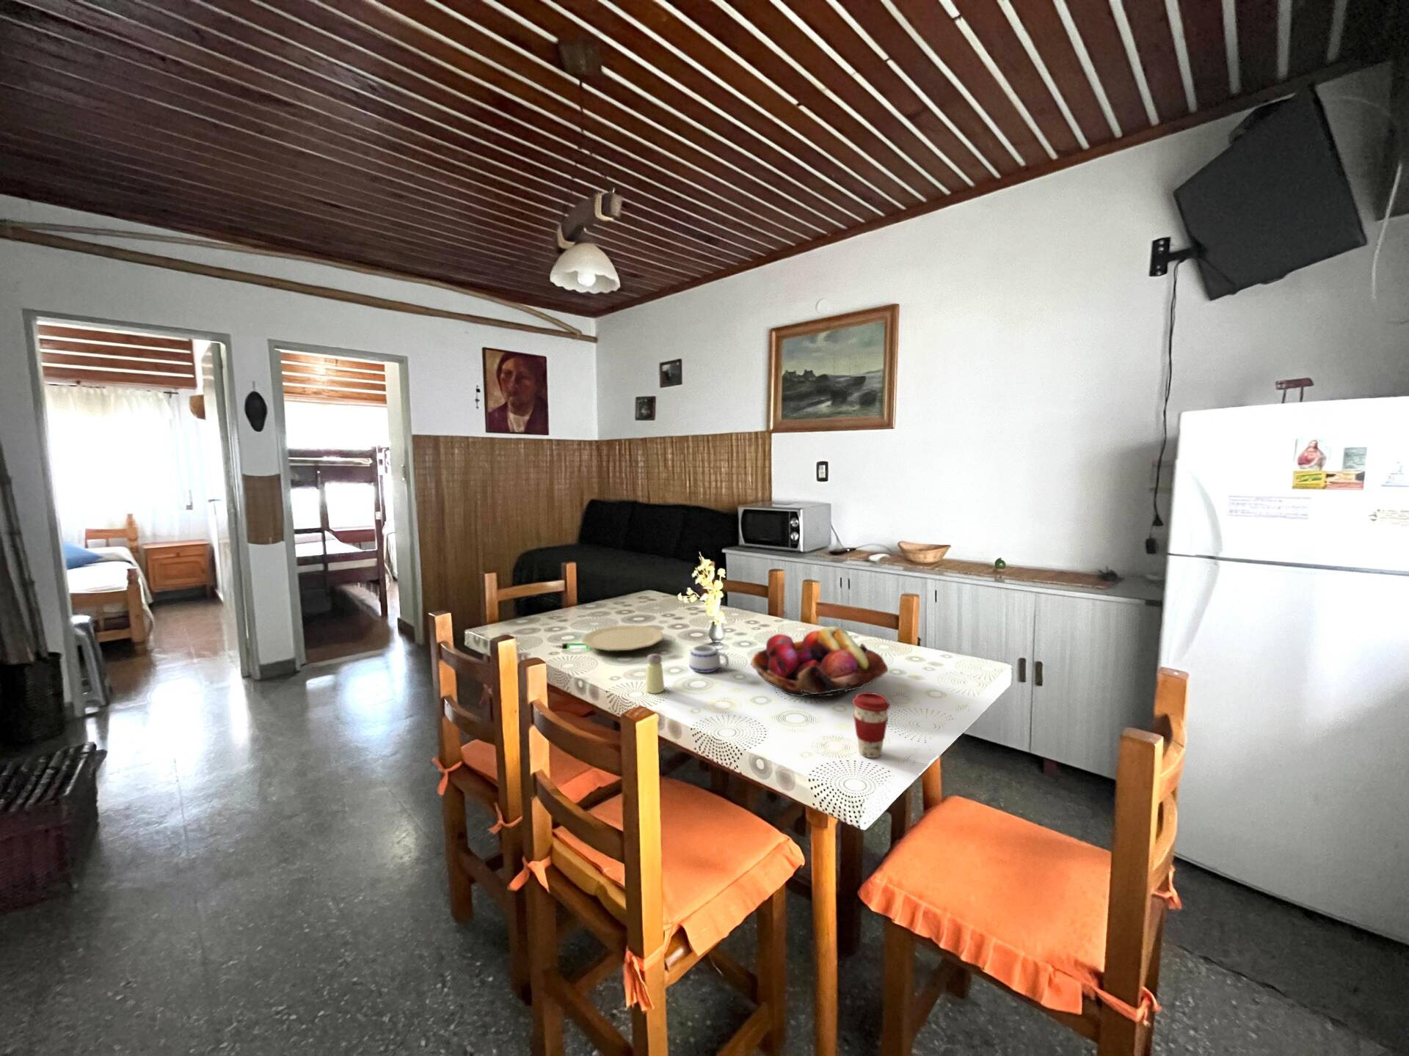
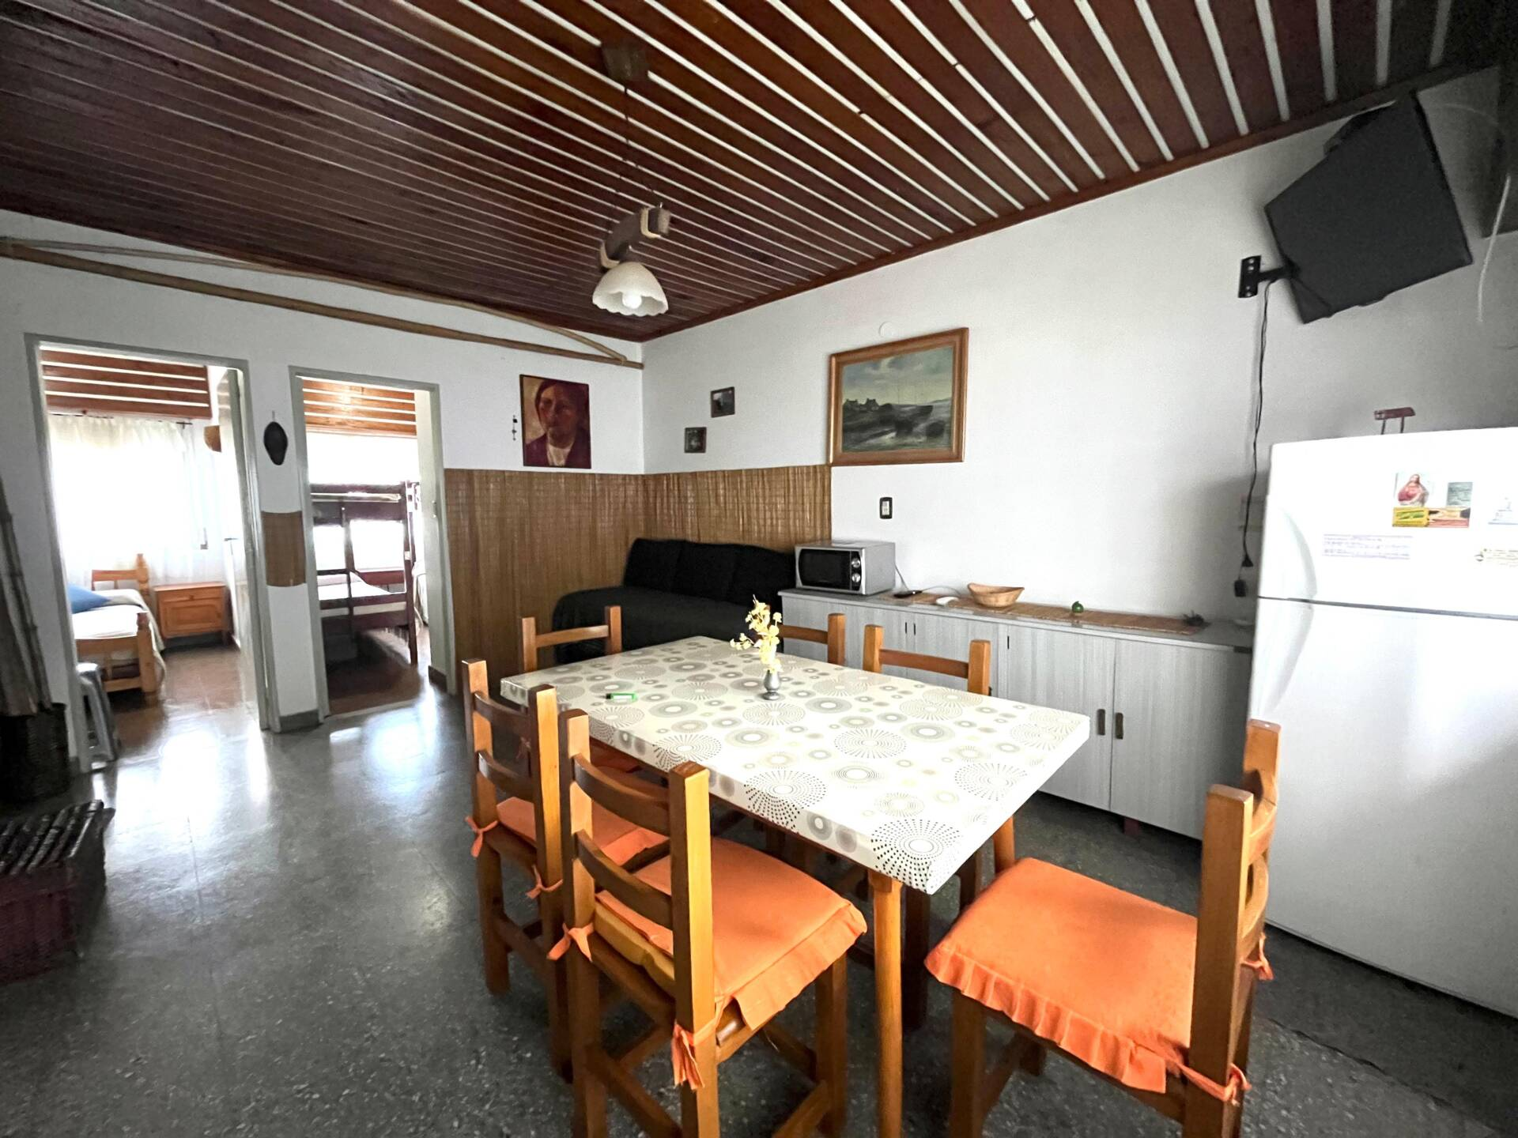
- saltshaker (655, 672)
- plate (624, 640)
- mug (709, 659)
- coffee cup (870, 724)
- fruit basket (820, 658)
